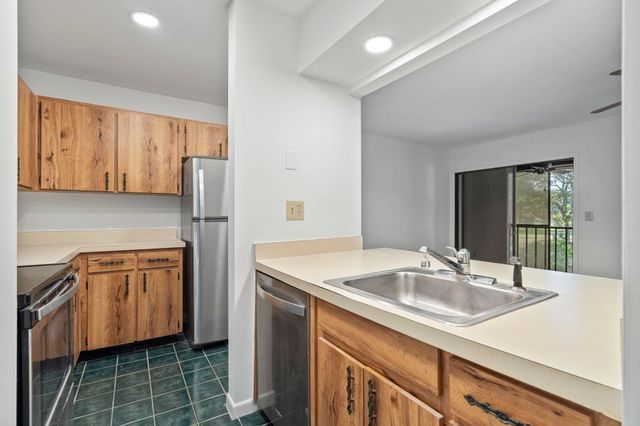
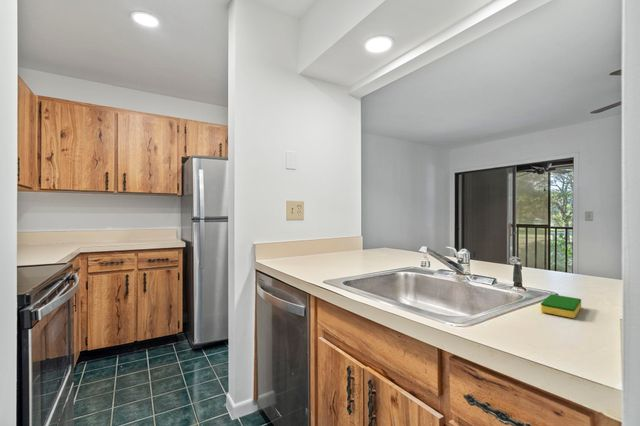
+ dish sponge (561, 305)
